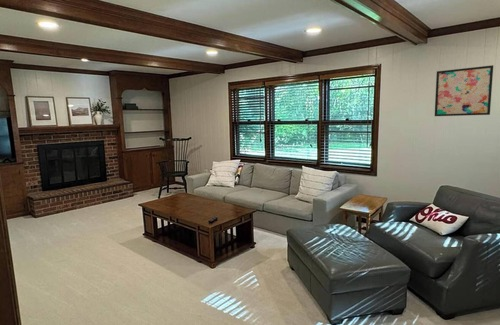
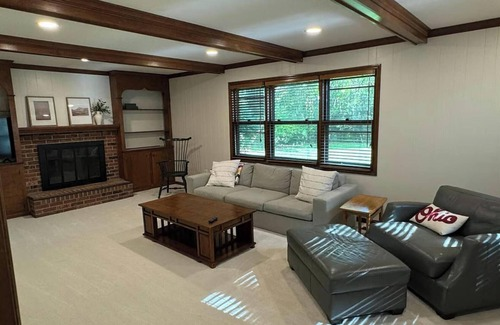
- wall art (462, 92)
